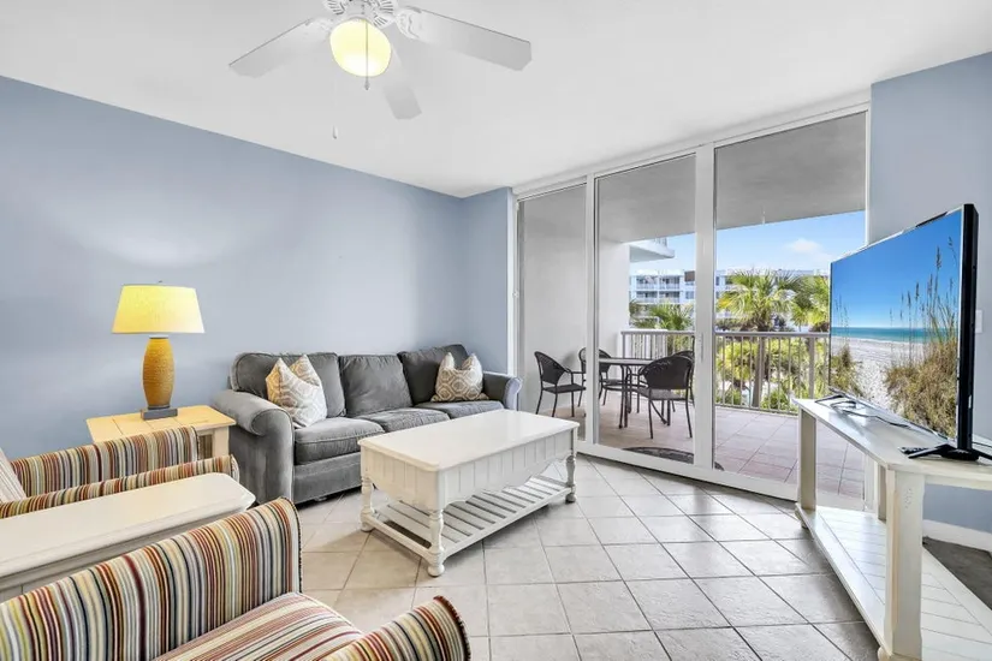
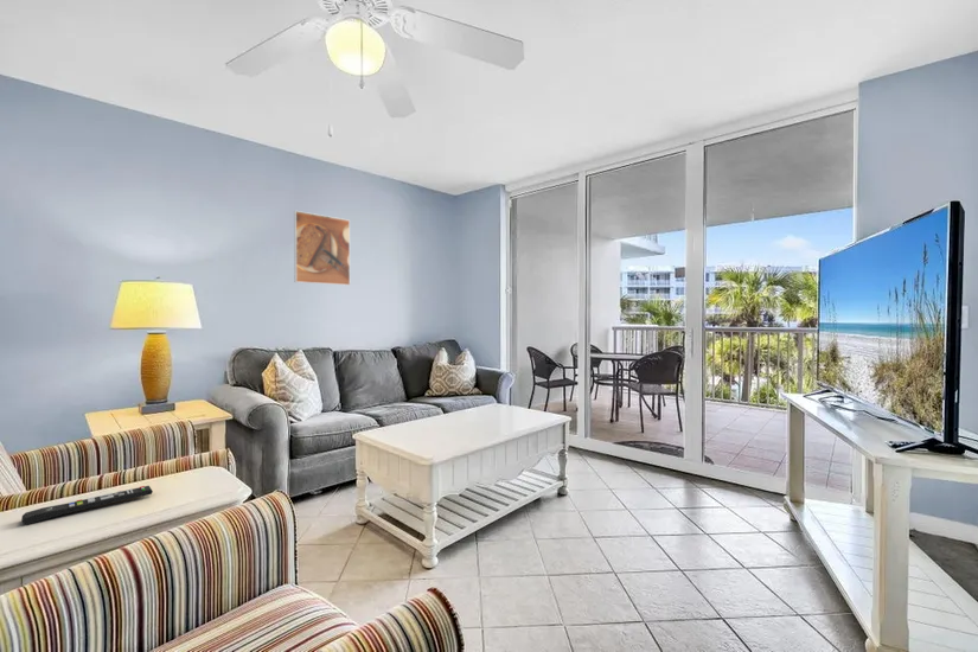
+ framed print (322, 249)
+ remote control (91, 503)
